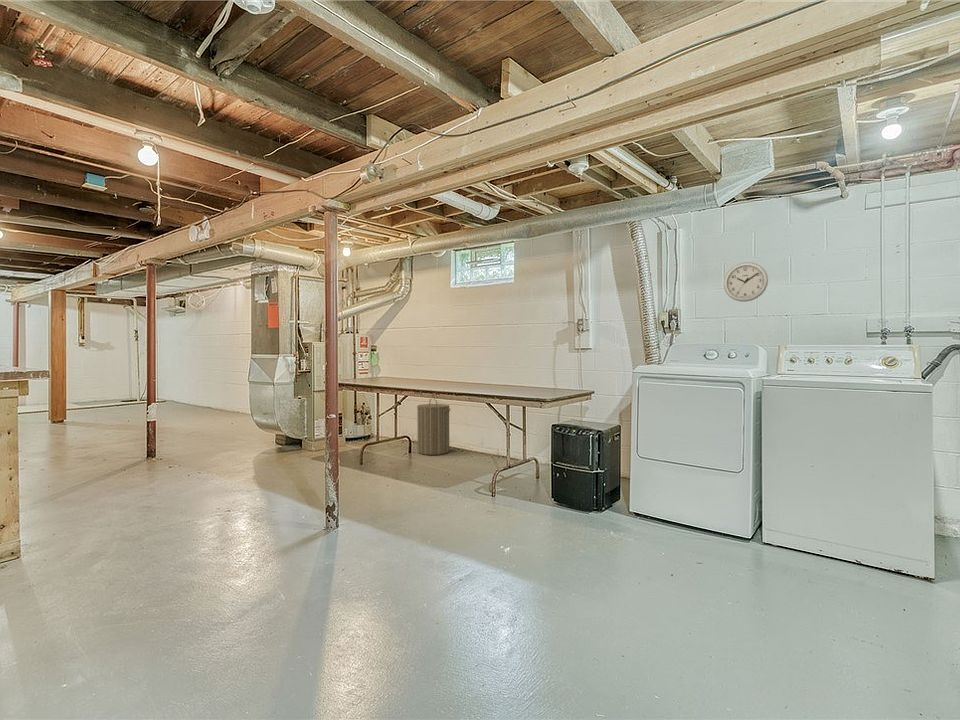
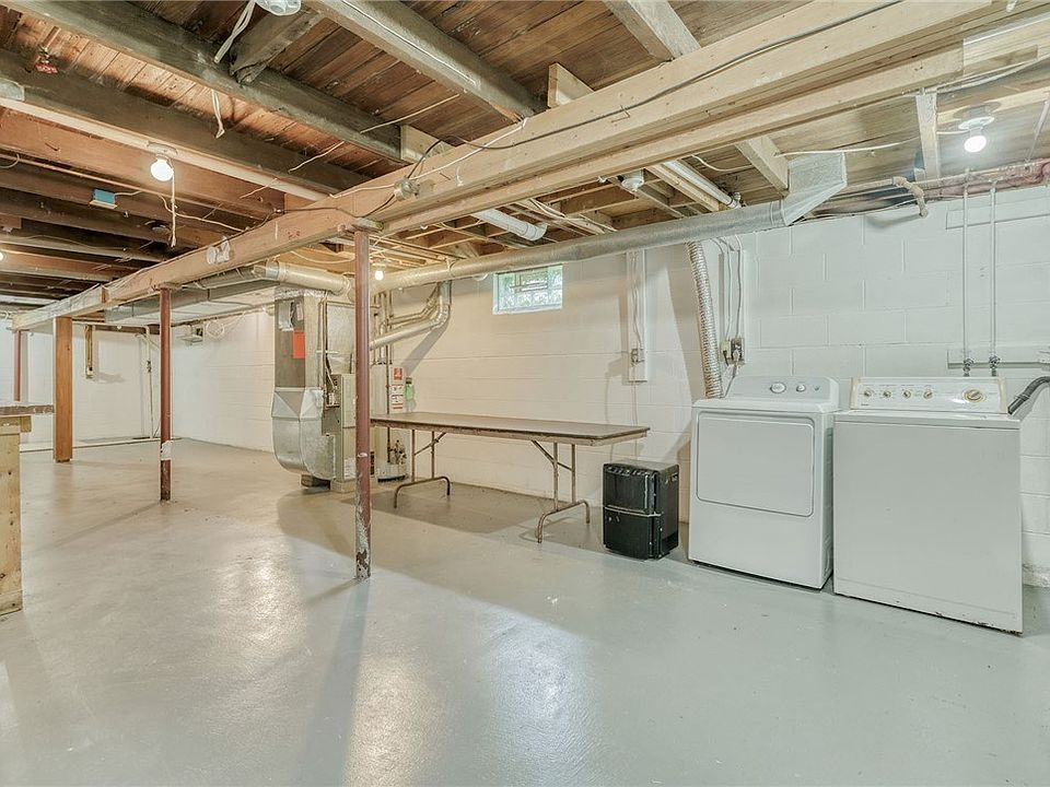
- wall clock (745, 281)
- laundry hamper (433, 424)
